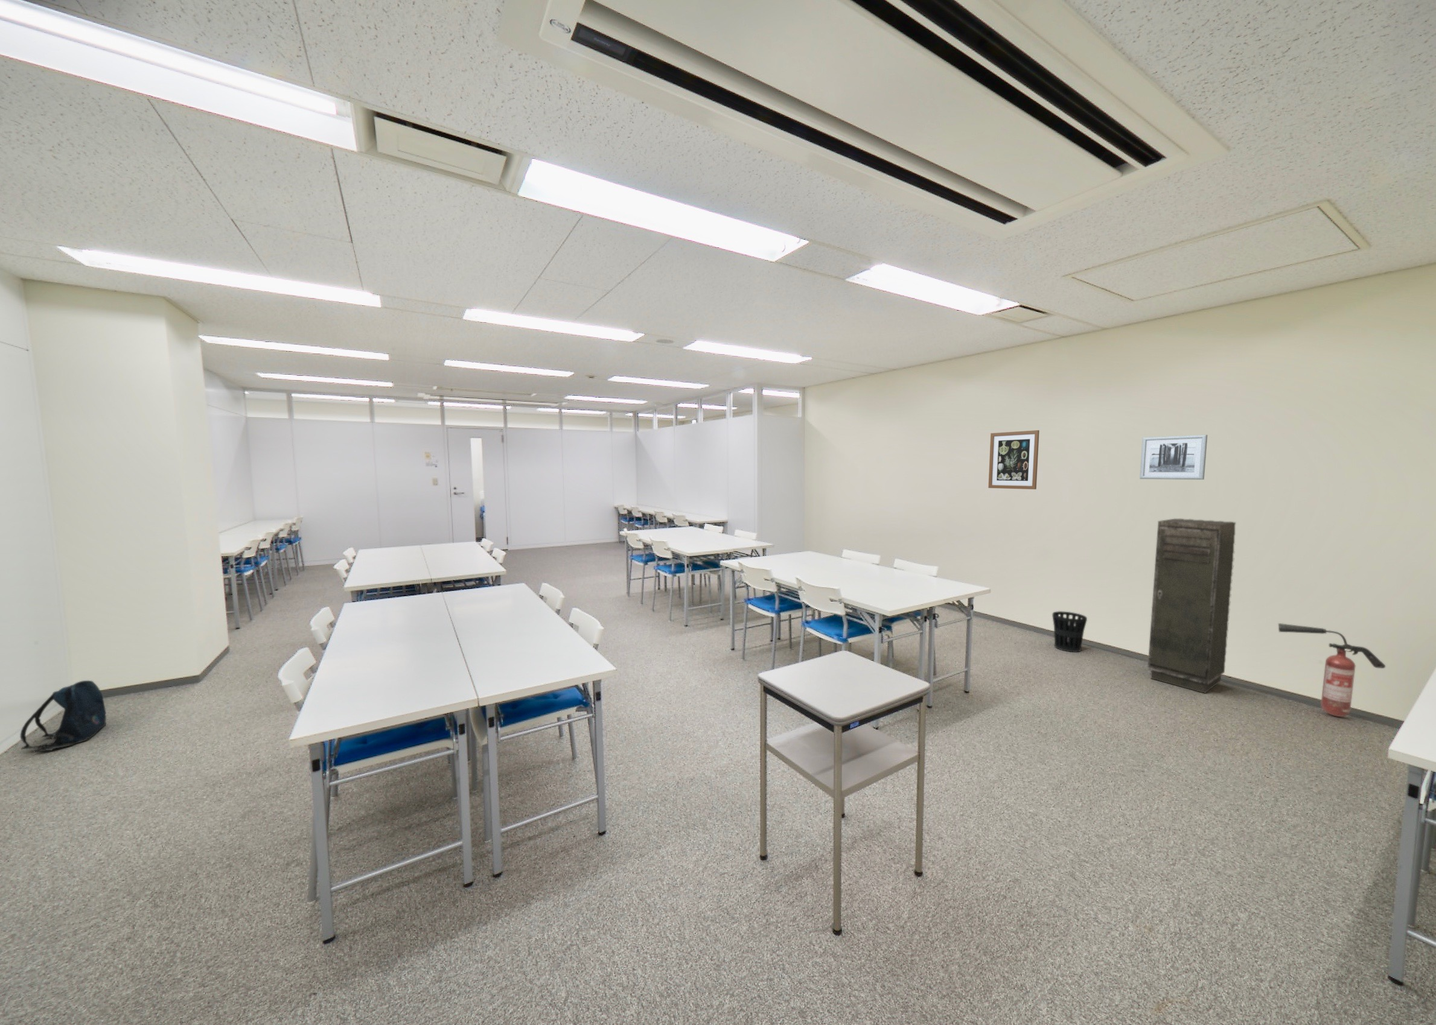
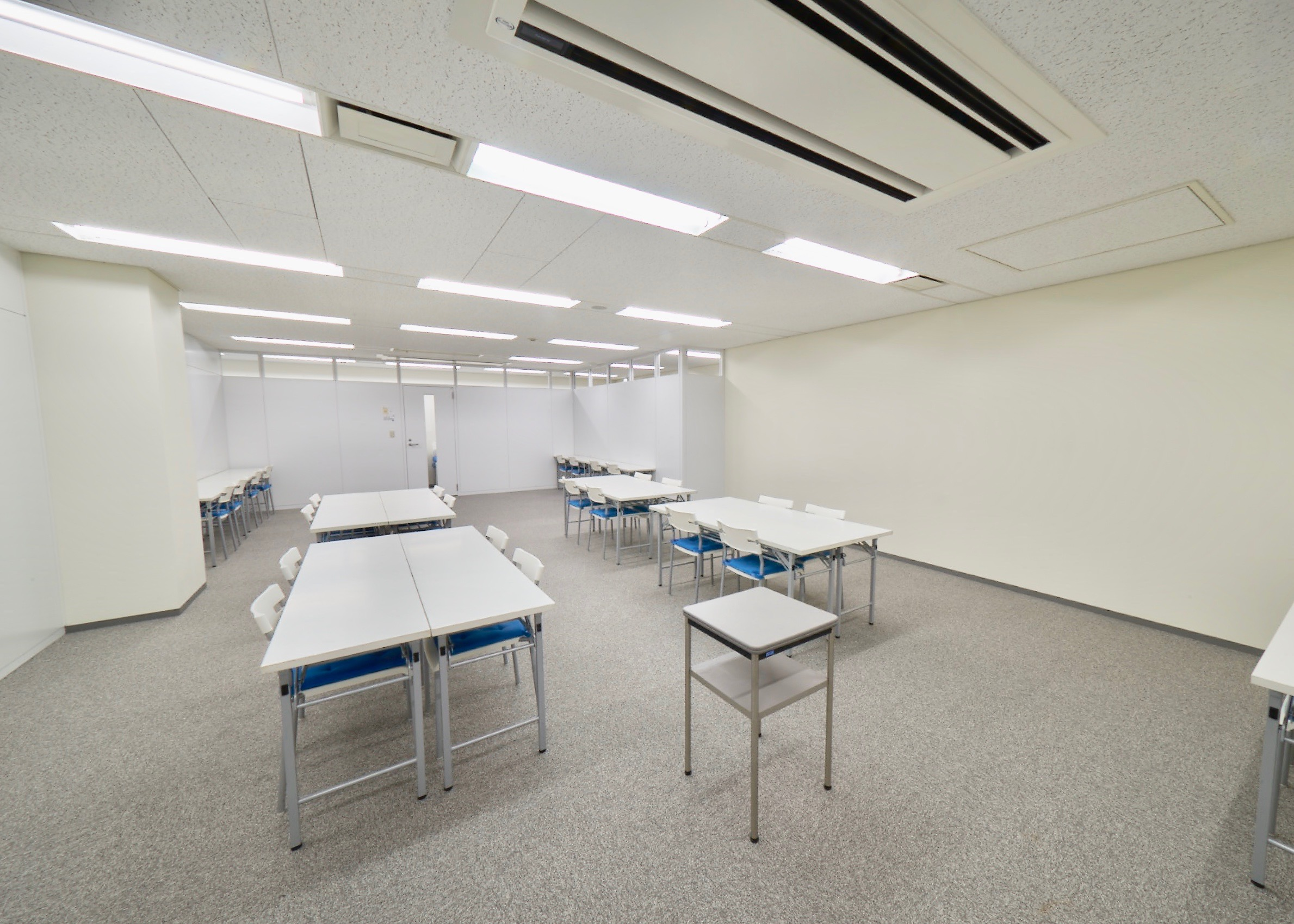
- storage cabinet (1191, 602)
- fire extinguisher (1325, 671)
- wall art (1012, 460)
- backpack (64, 712)
- wastebasket (1069, 631)
- wall art (1172, 457)
